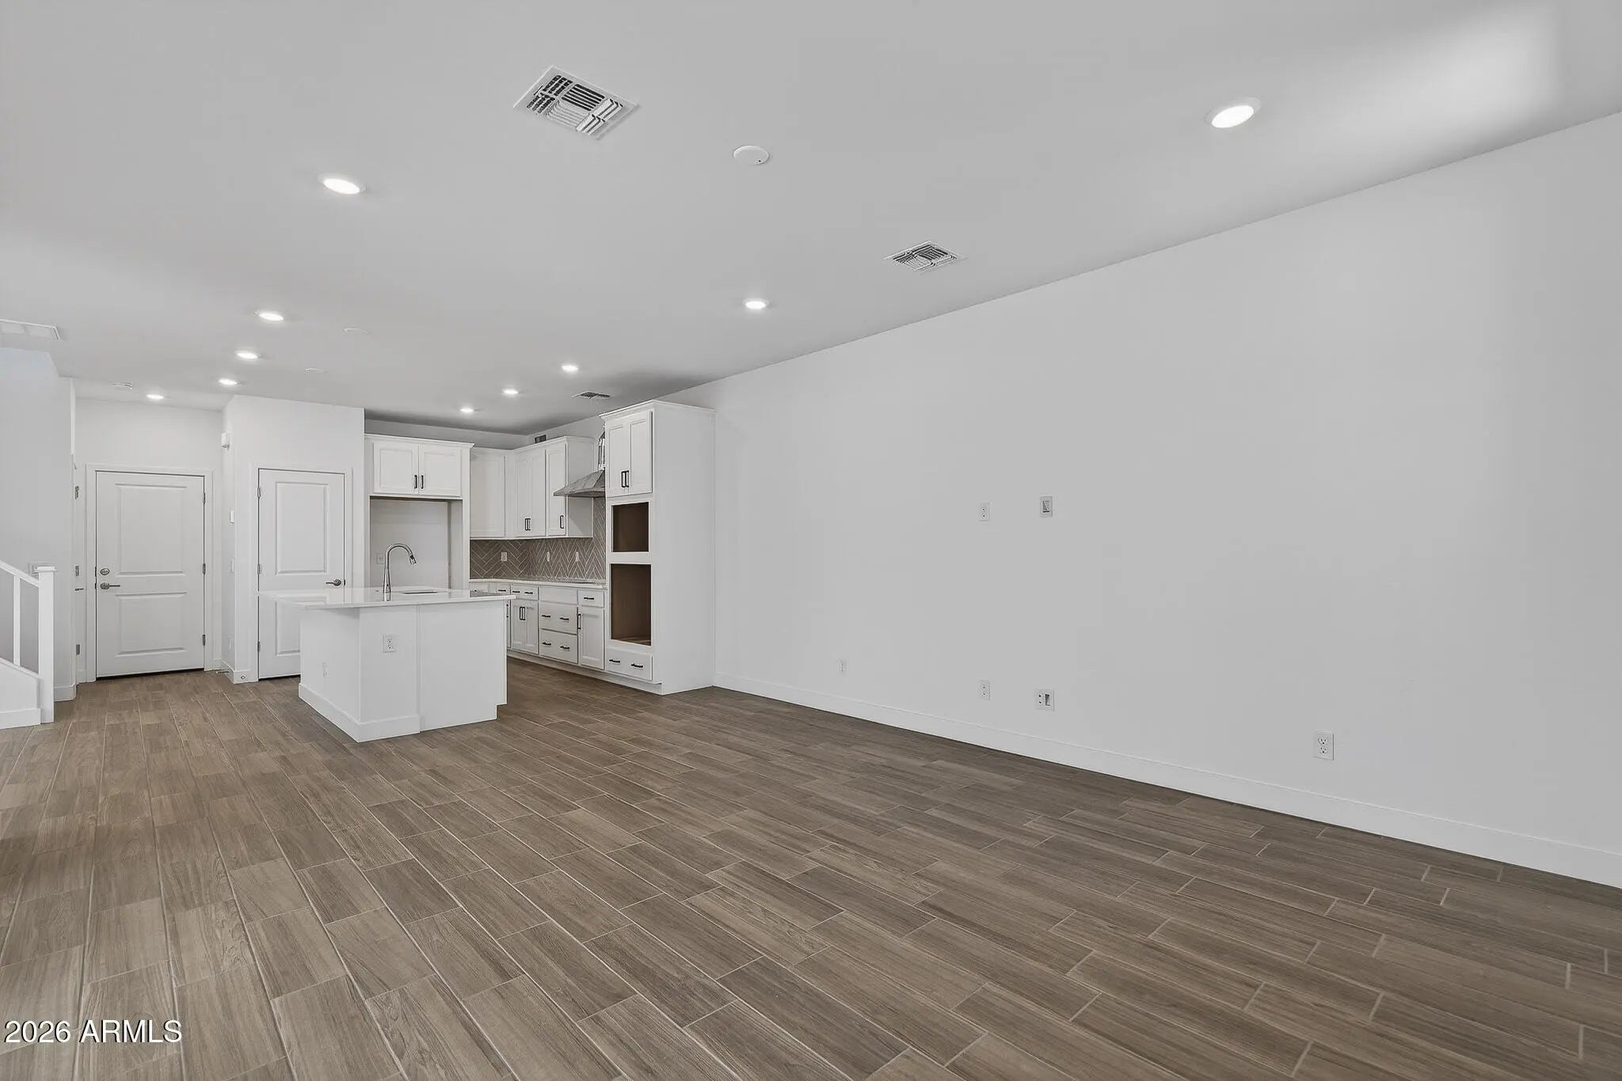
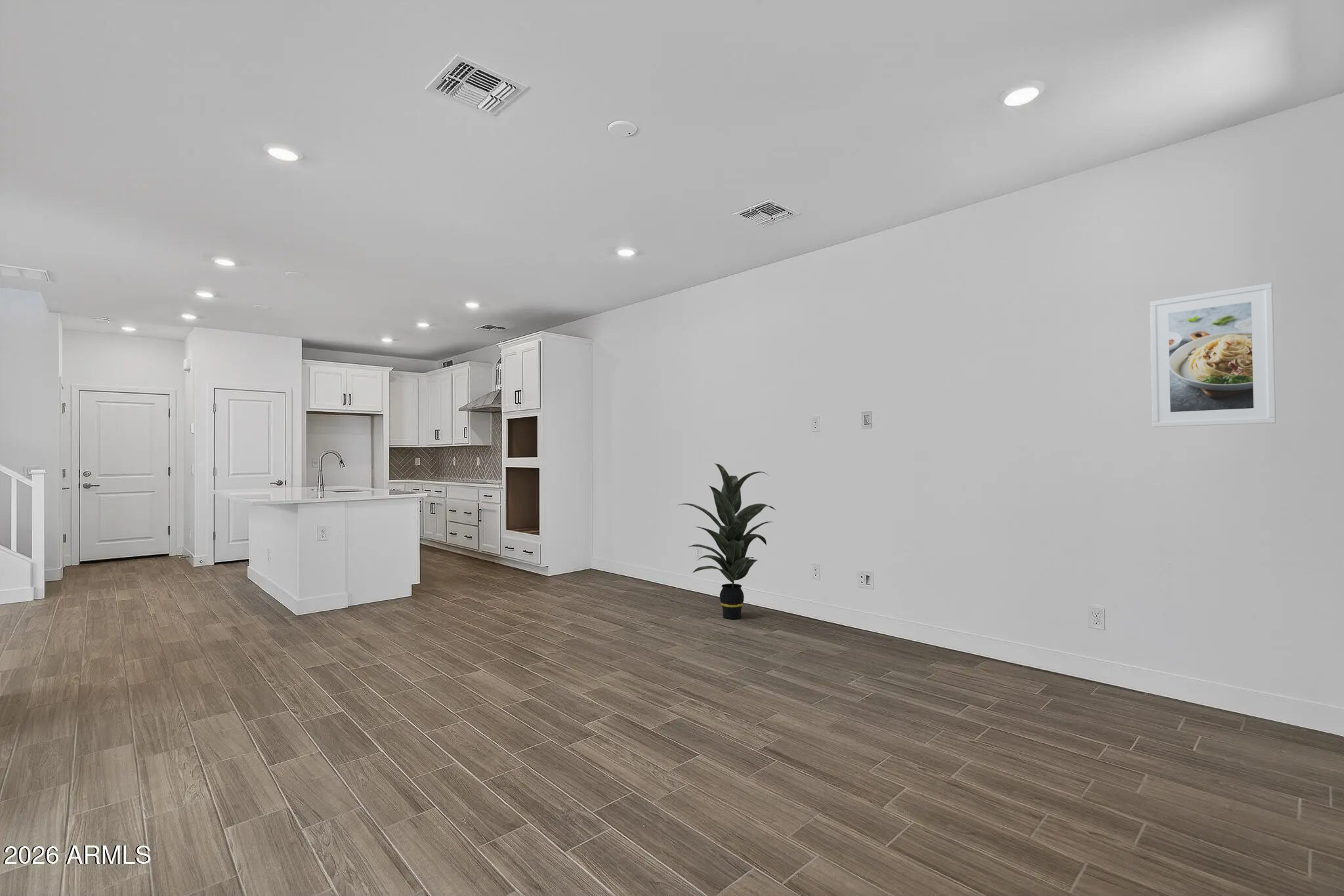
+ indoor plant (729, 539)
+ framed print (1209, 359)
